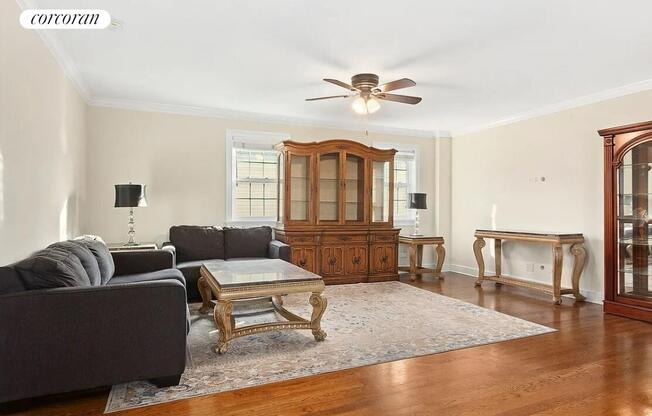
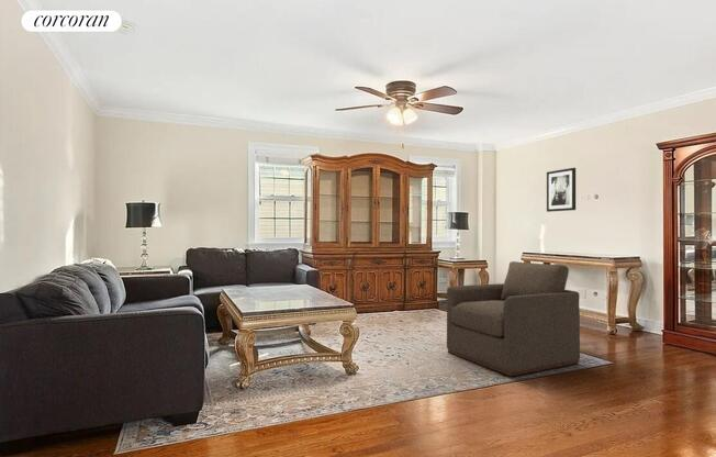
+ wall art (560, 190)
+ chair (510, 310)
